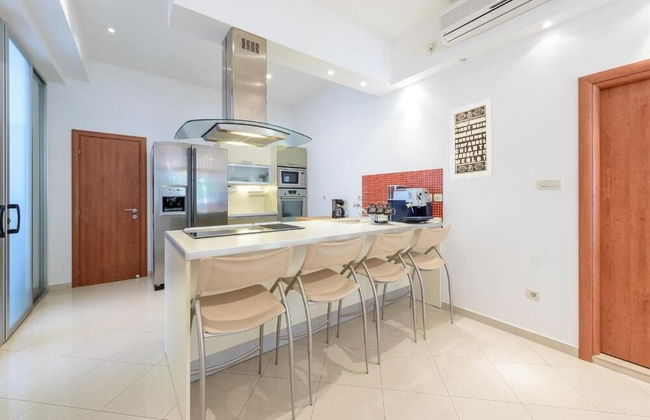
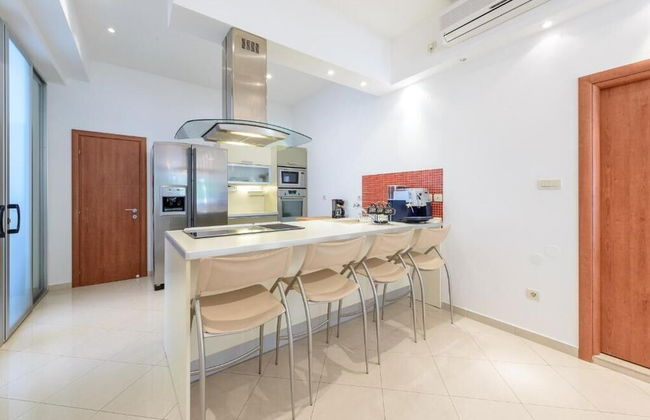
- wall art (470, 141)
